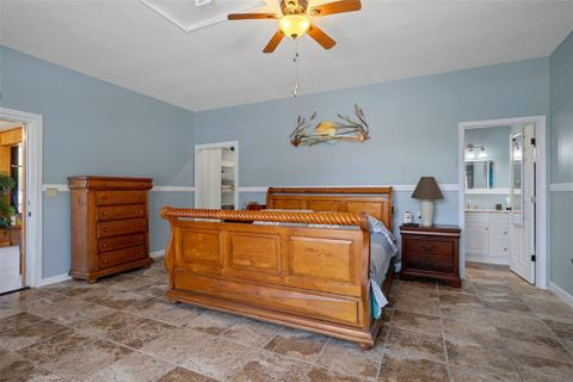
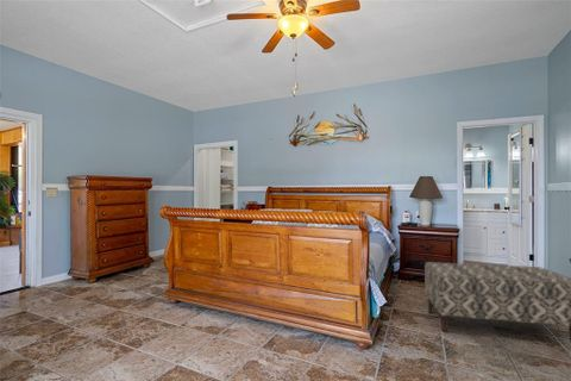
+ bench (494, 298)
